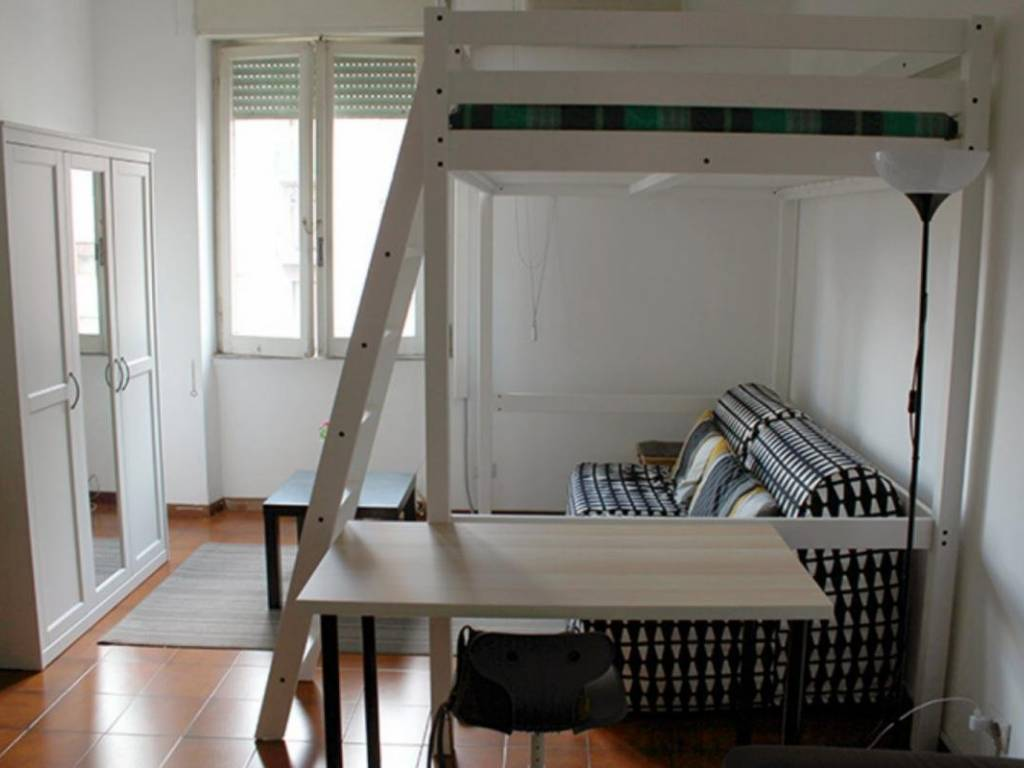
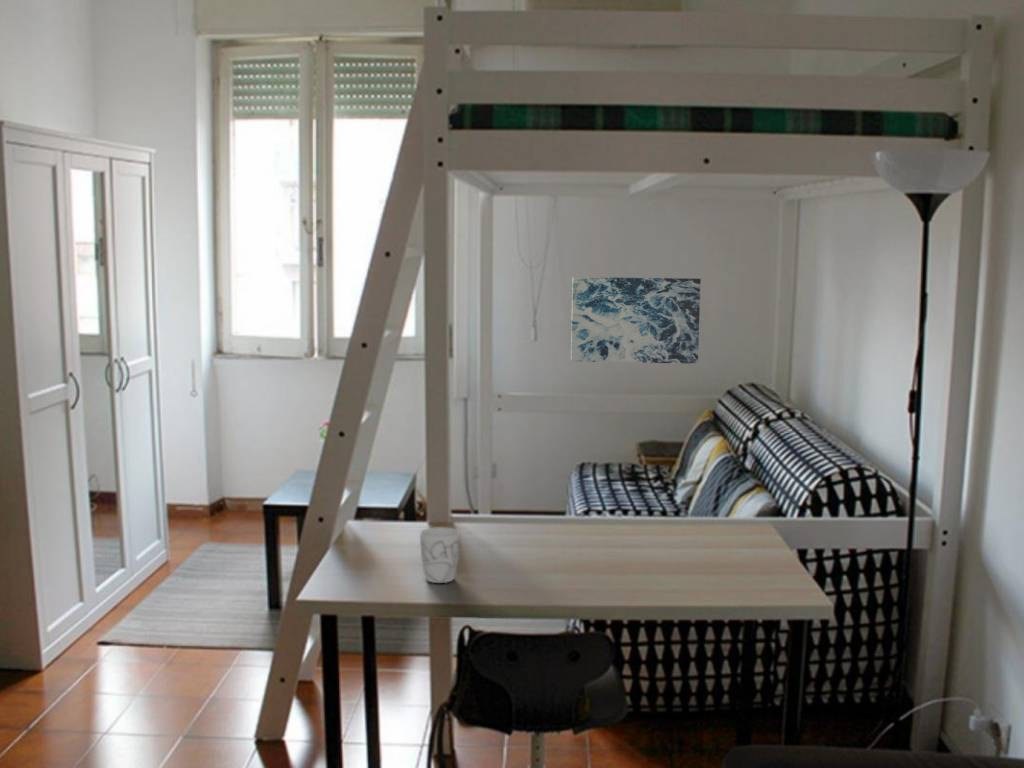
+ mug (439, 553)
+ wall art (635, 320)
